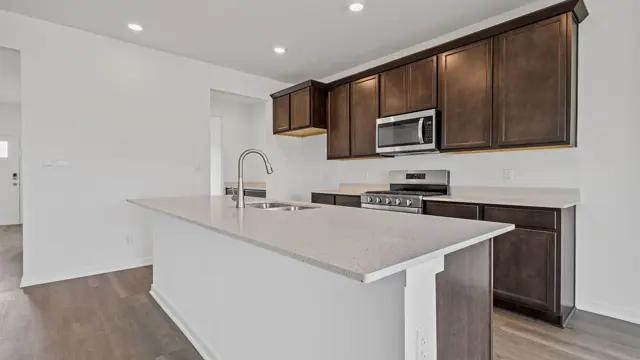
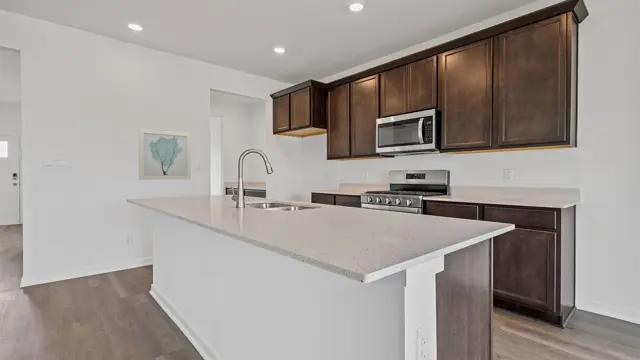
+ wall art (166, 155)
